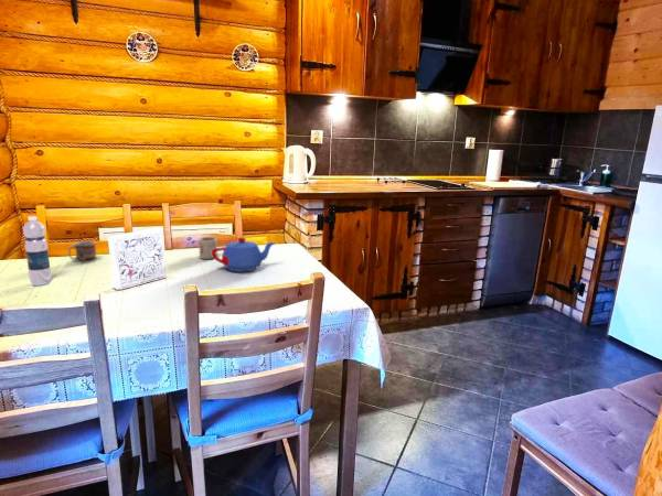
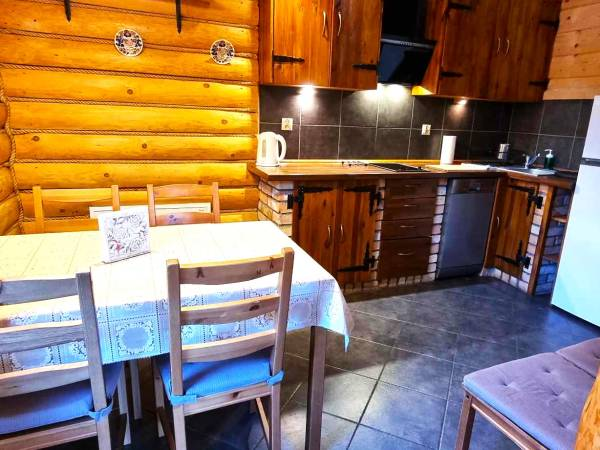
- teapot (244, 252)
- water bottle (36, 250)
- cup (207, 247)
- cup (82, 251)
